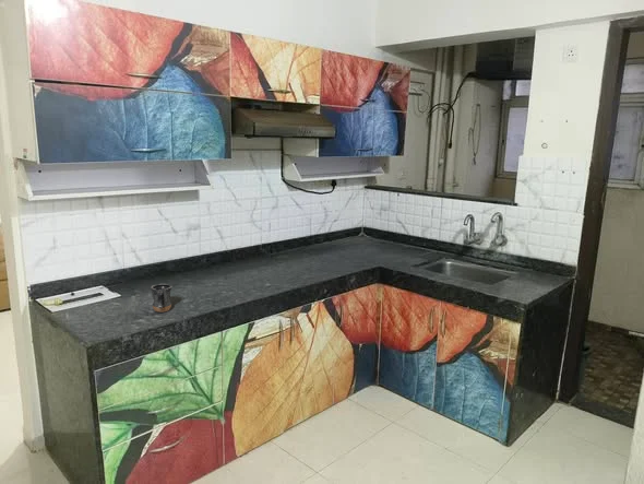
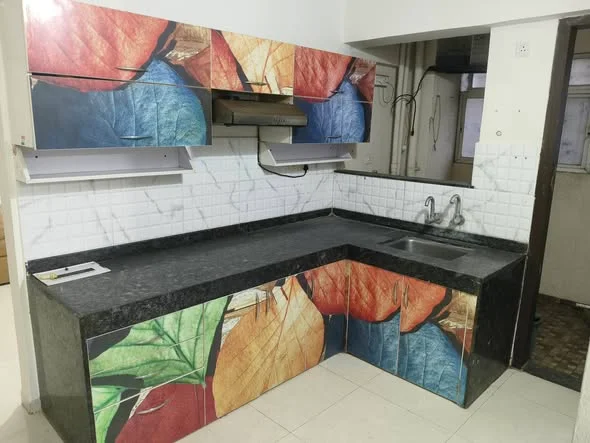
- mug (159, 297)
